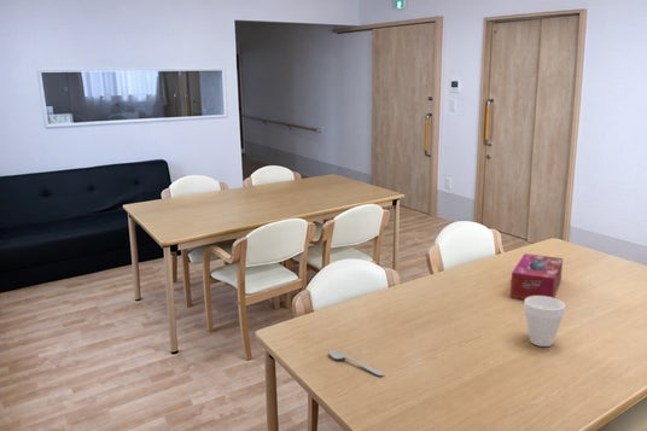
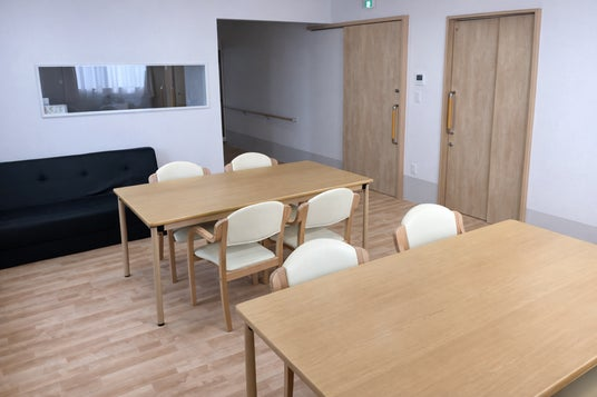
- cup (542, 322)
- tissue box (537, 276)
- spoon (355, 361)
